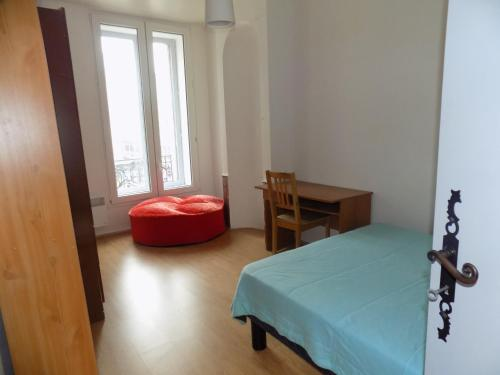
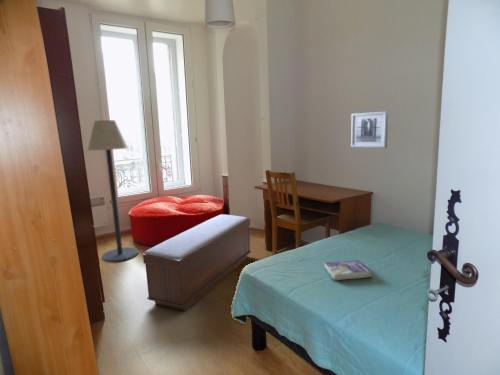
+ floor lamp (113, 190)
+ bench (204, 253)
+ wall art (368, 130)
+ book (346, 268)
